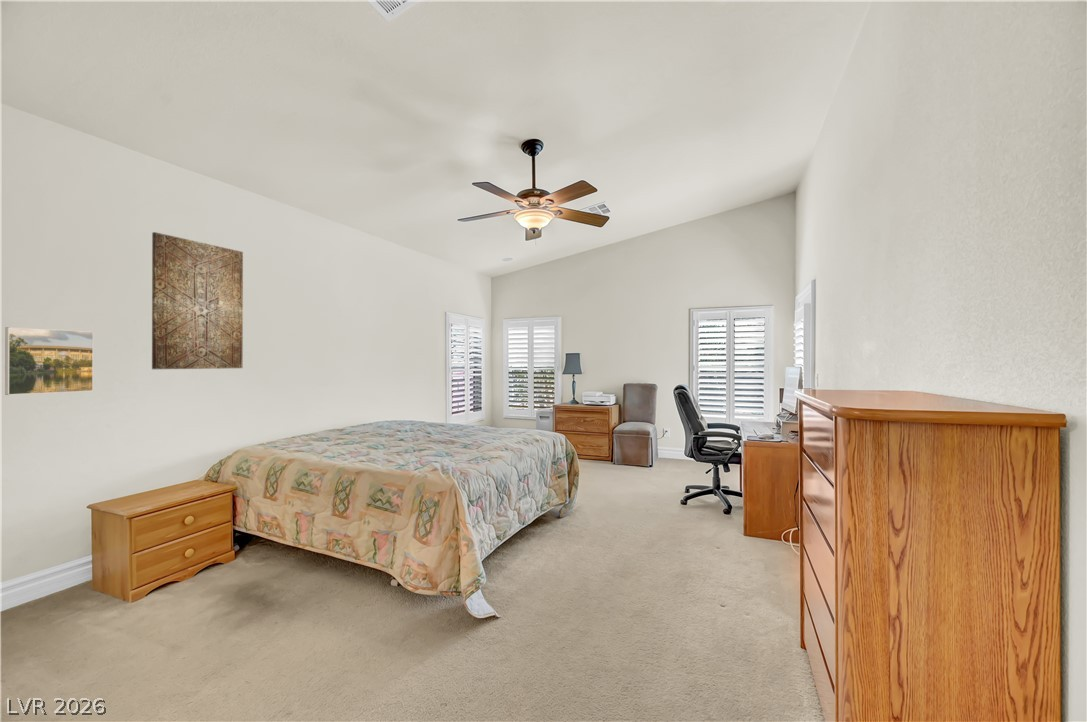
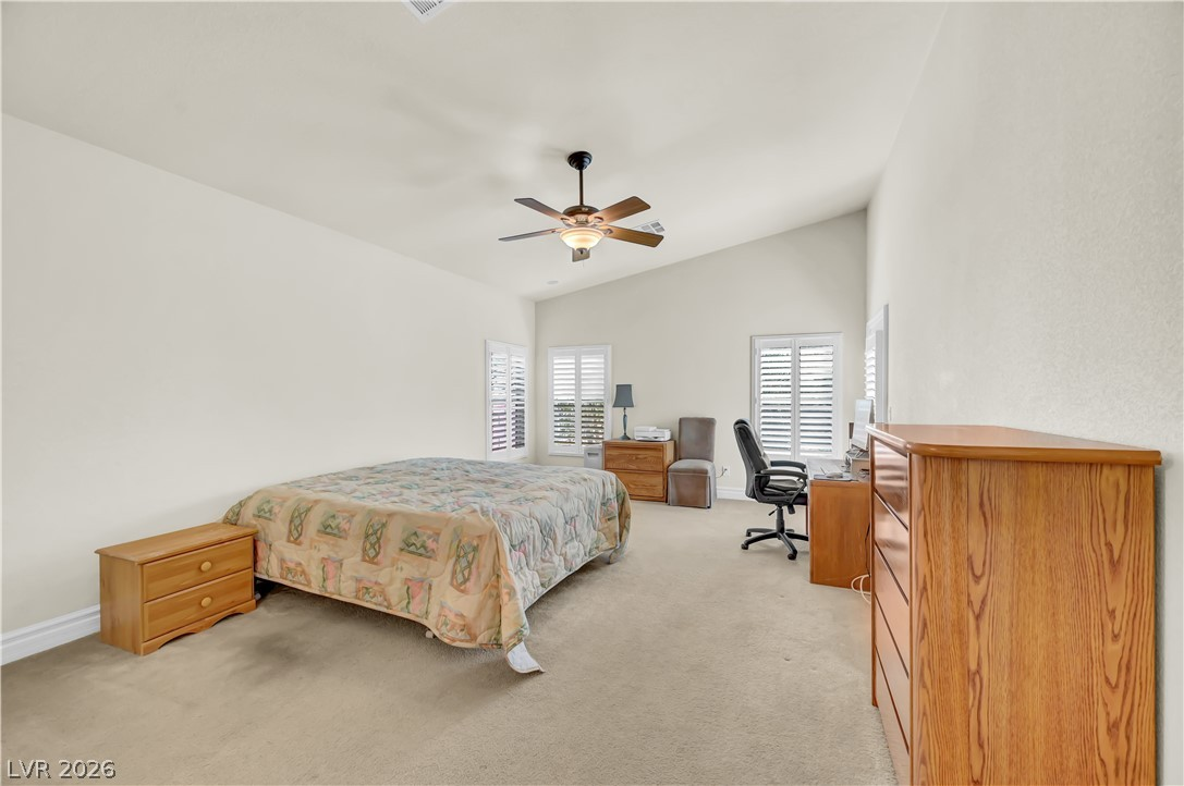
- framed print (51, 361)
- wall art (200, 305)
